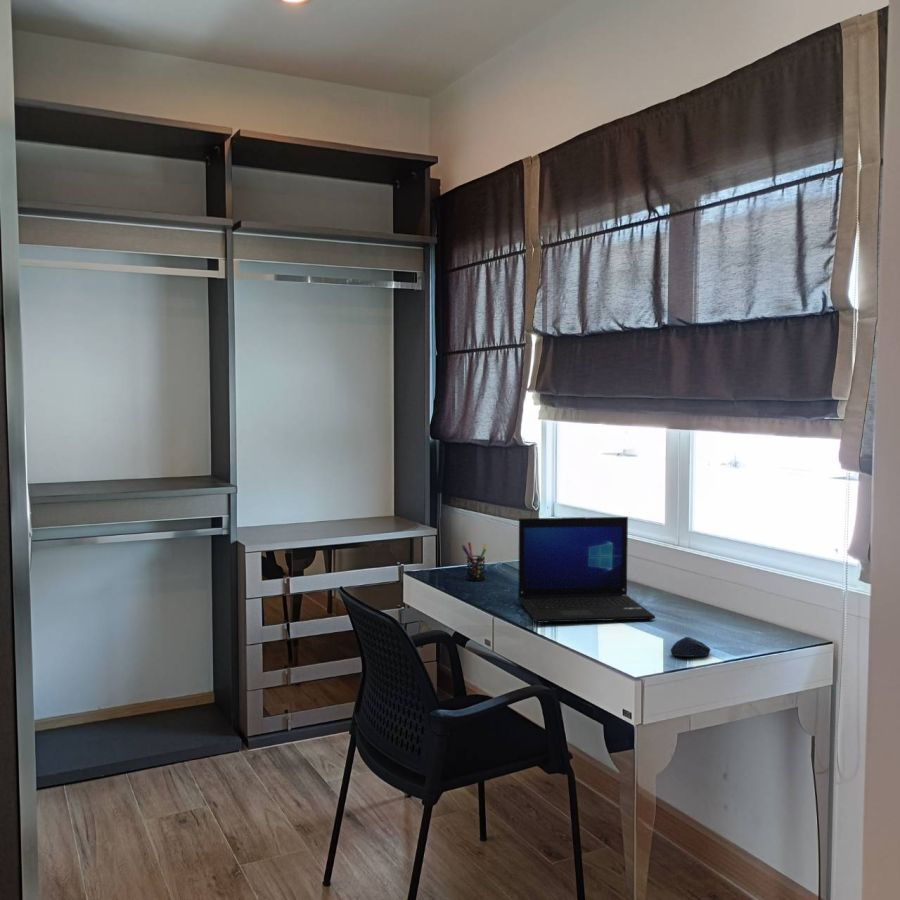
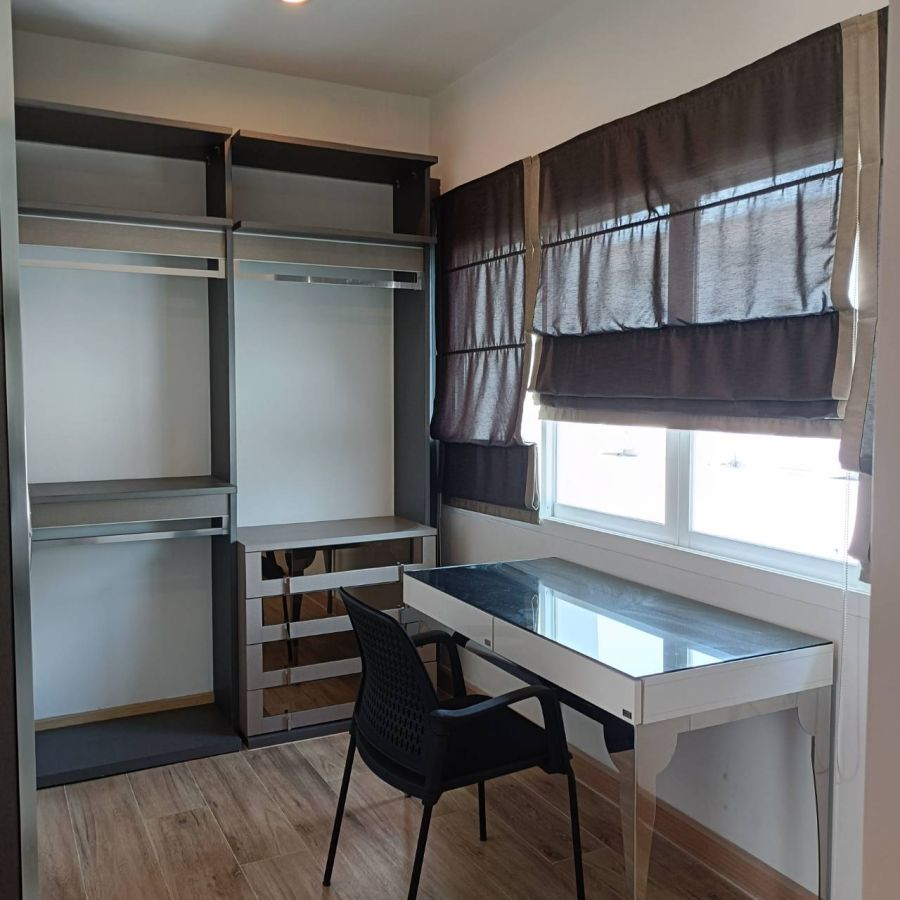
- computer mouse (690, 646)
- pen holder (476, 560)
- laptop (583, 567)
